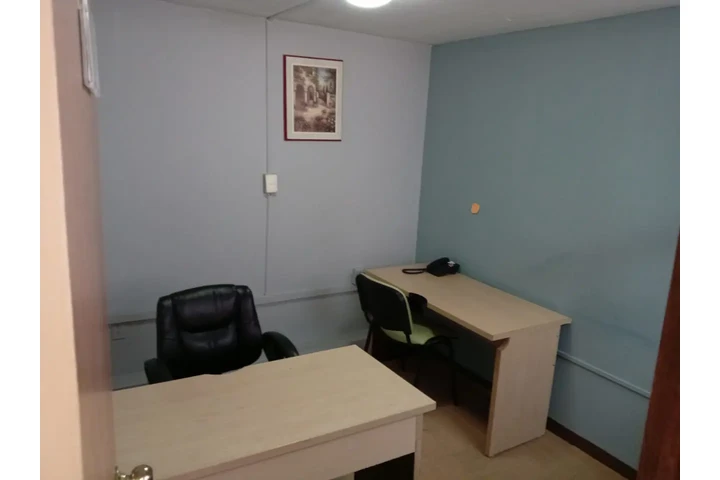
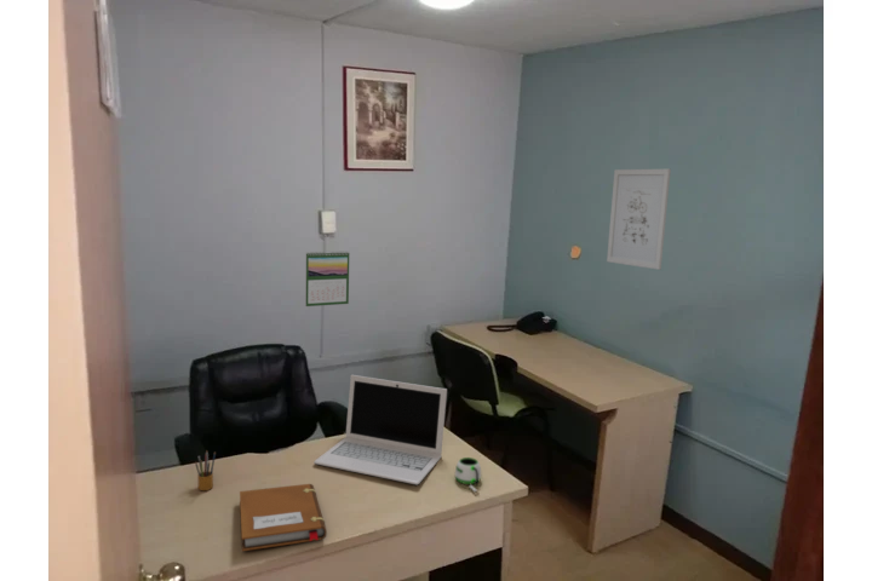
+ notebook (281, 514)
+ calendar (327, 277)
+ wall art (636, 218)
+ laptop (382, 425)
+ pencil box (206, 471)
+ mug (470, 473)
